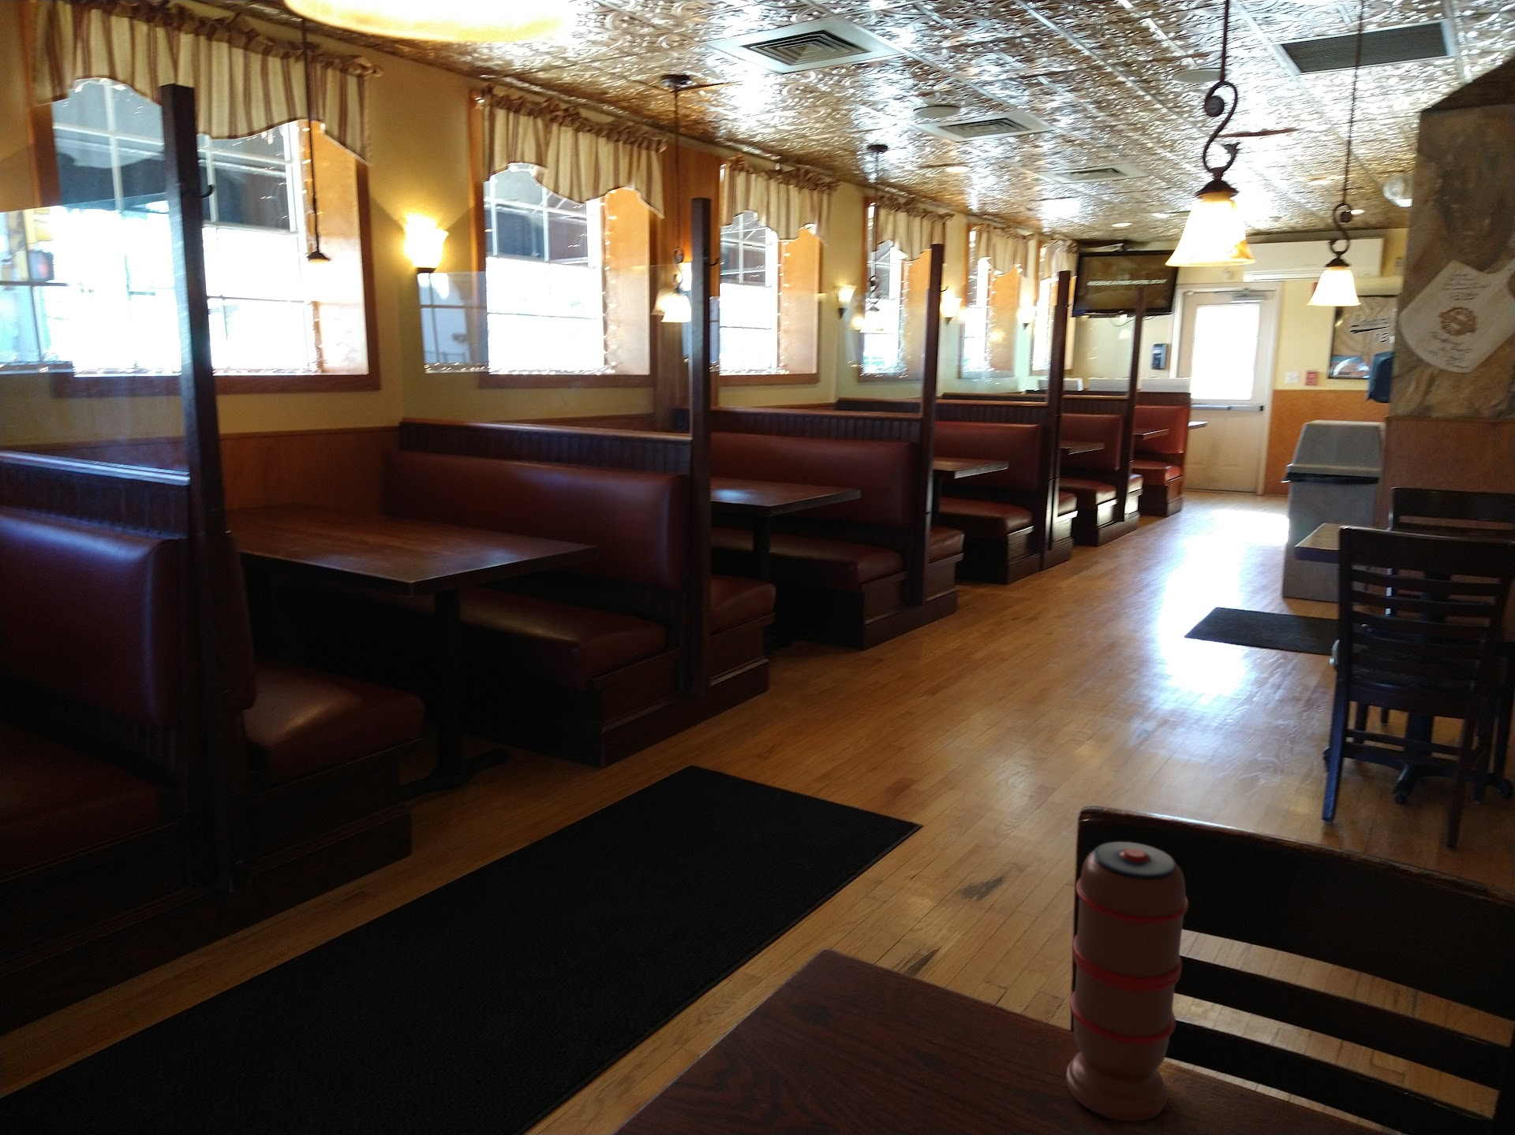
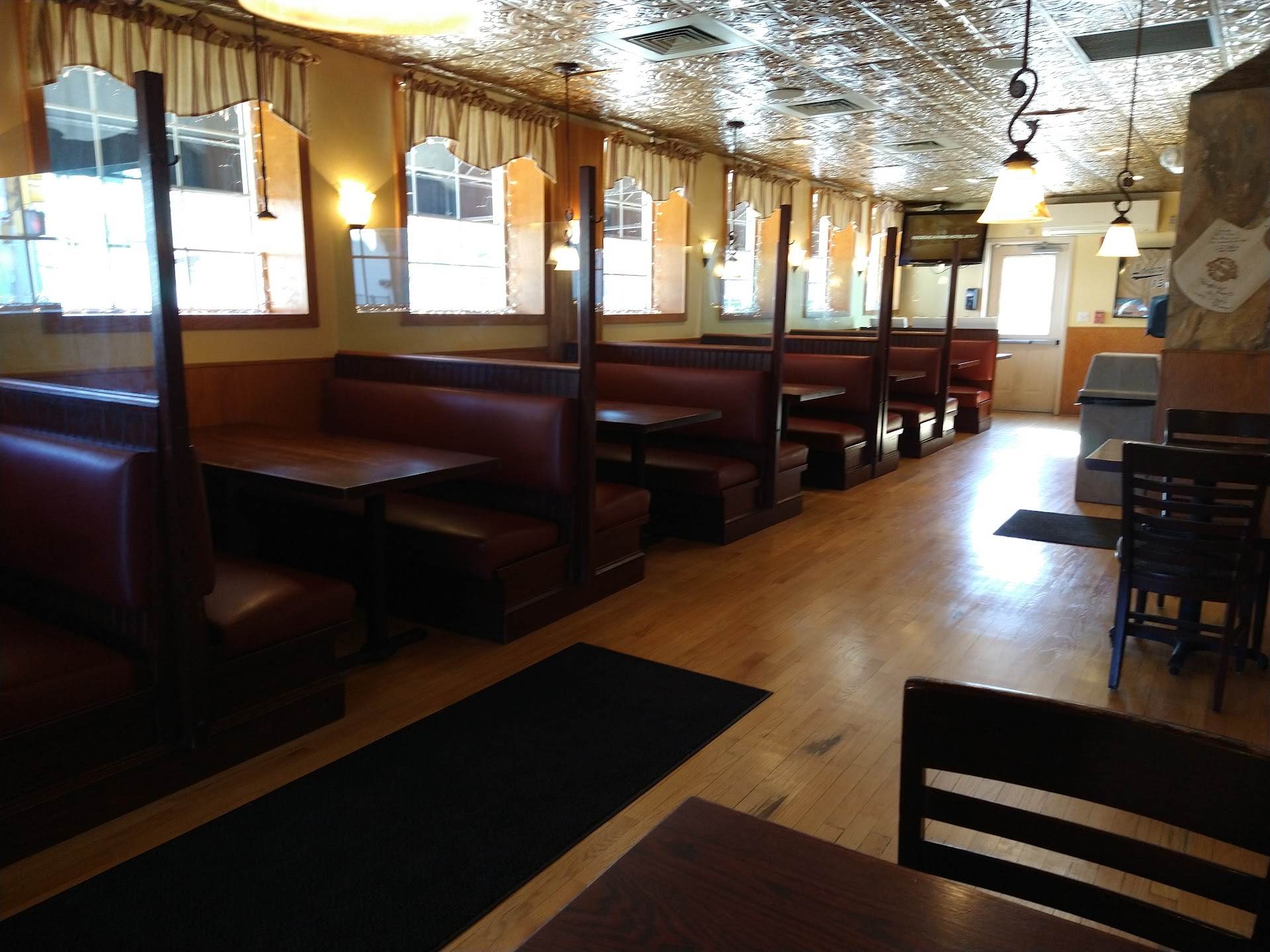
- spice grinder (1125, 974)
